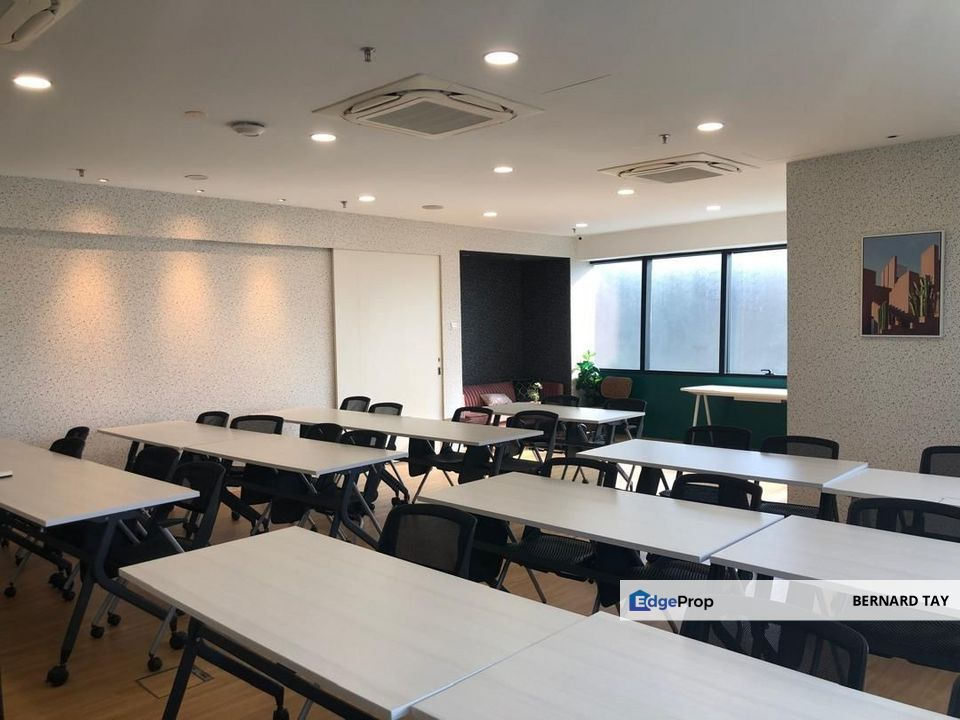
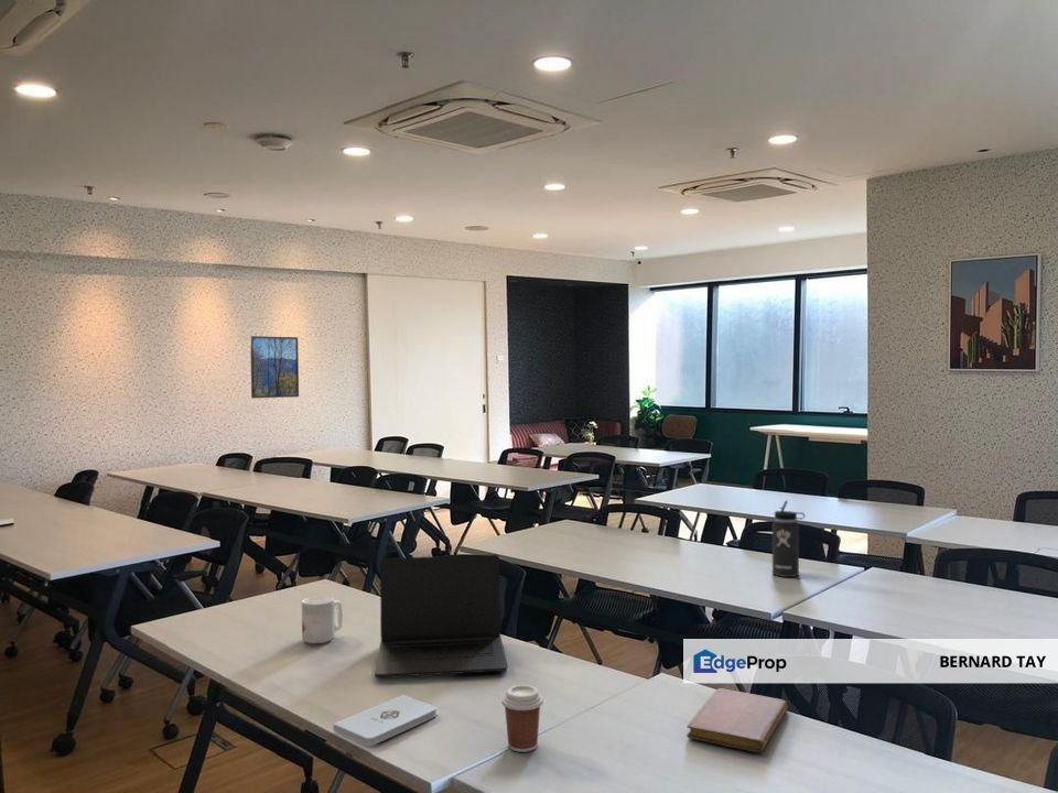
+ thermos bottle (788, 537)
+ notebook (738, 717)
+ laptop (440, 612)
+ notepad (387, 718)
+ mug (321, 618)
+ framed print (274, 367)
+ coffee cup (522, 717)
